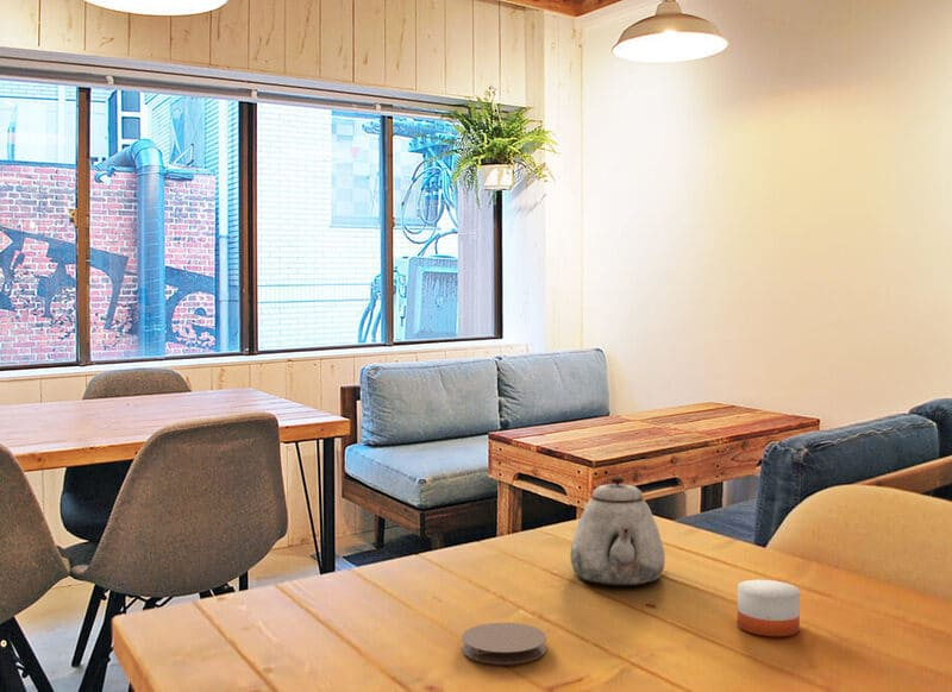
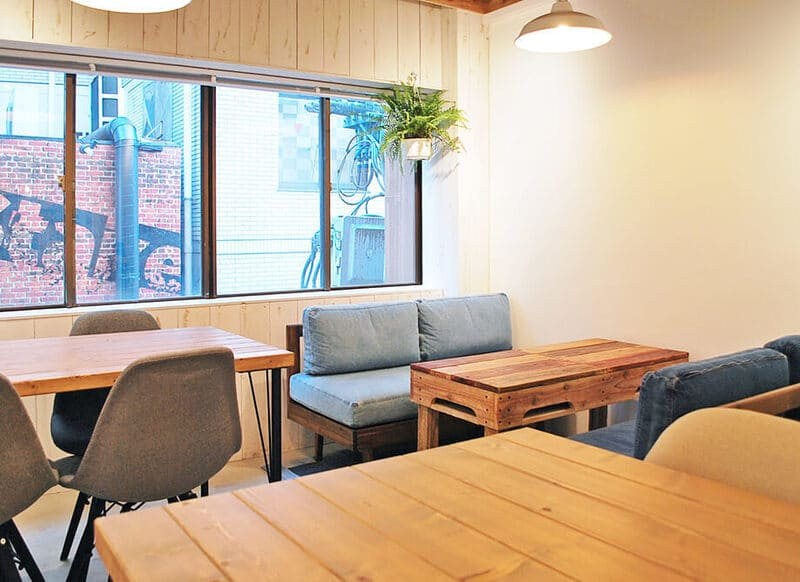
- candle (768, 585)
- coaster (503, 642)
- teapot (618, 529)
